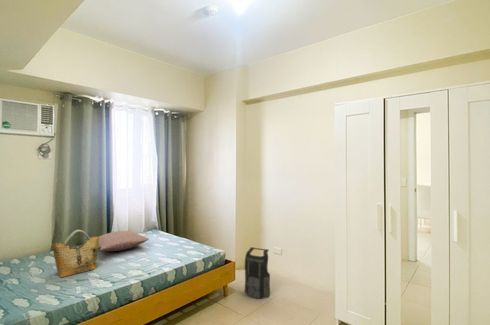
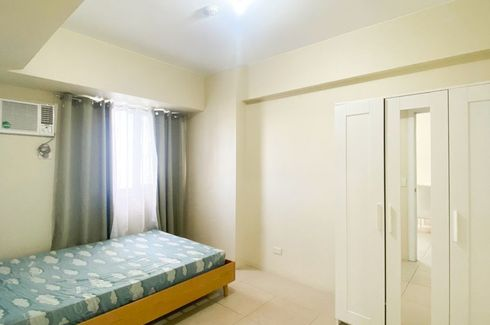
- pillow (119, 240)
- backpack (256, 272)
- grocery bag (76, 250)
